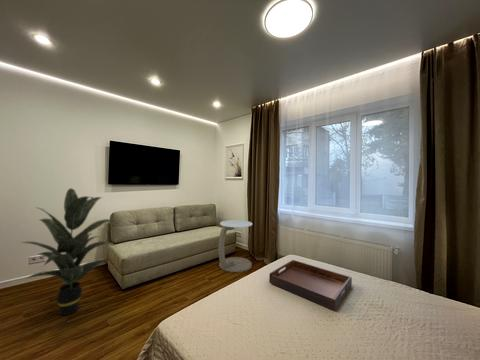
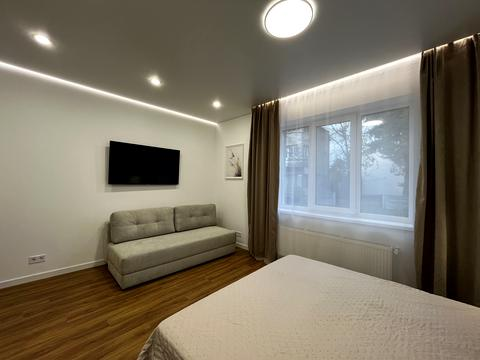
- indoor plant (74, 247)
- side table (224, 243)
- serving tray (309, 279)
